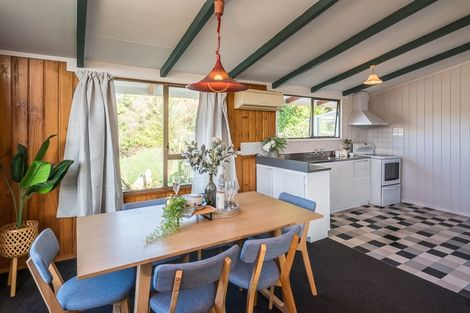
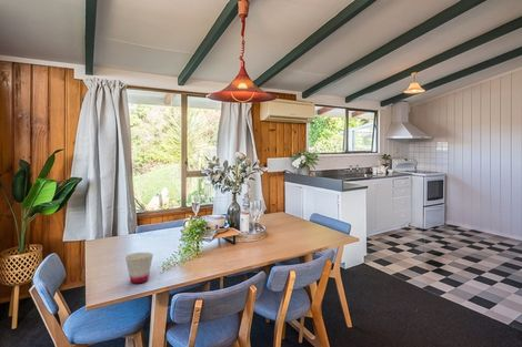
+ cup (139, 267)
